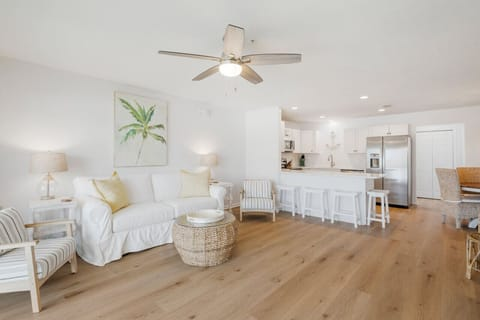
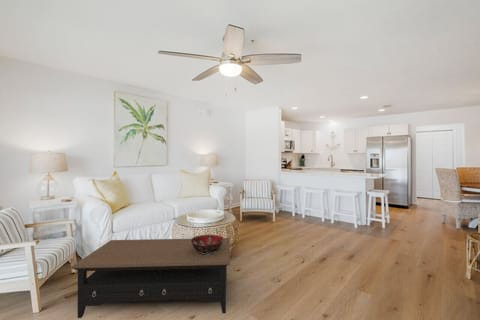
+ coffee table (162, 272)
+ decorative bowl (207, 244)
